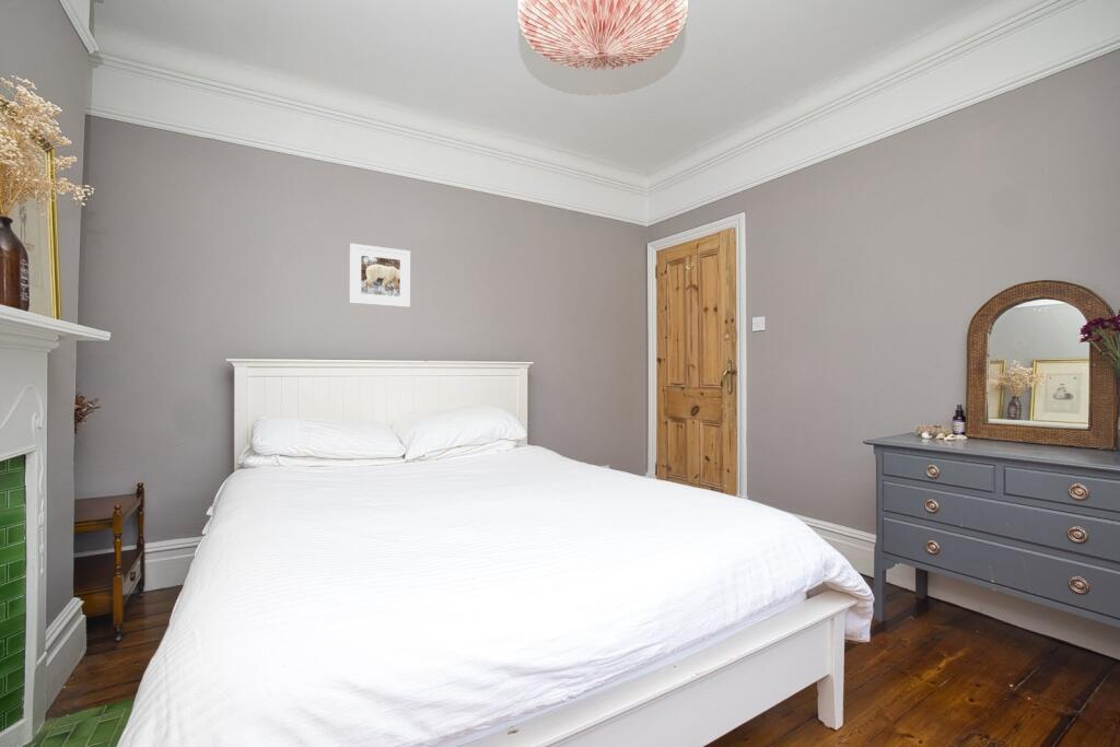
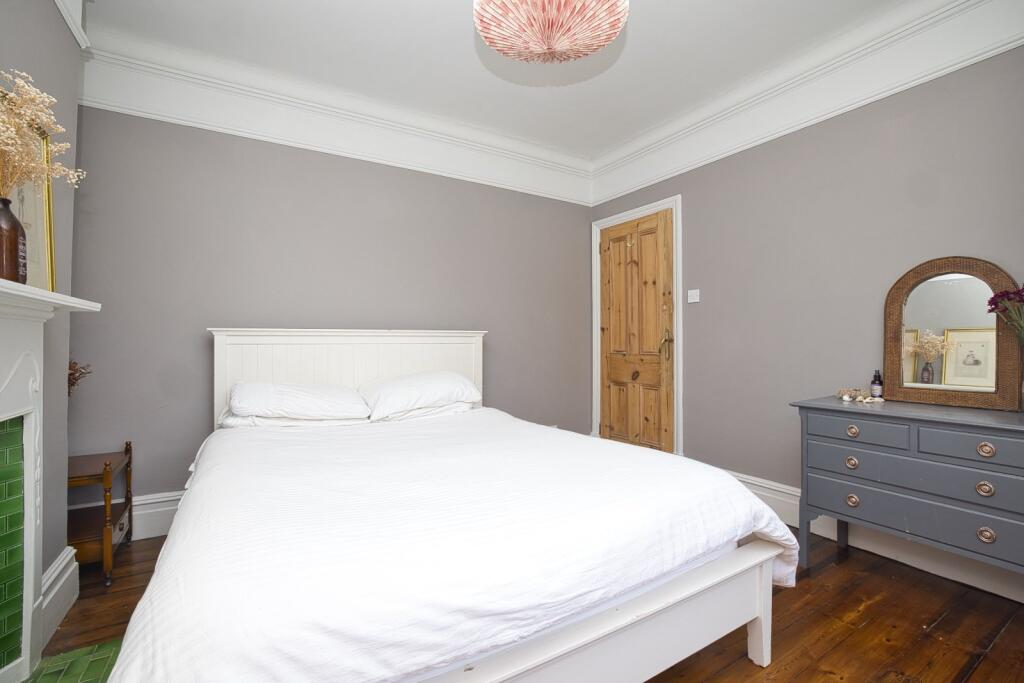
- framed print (381, 276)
